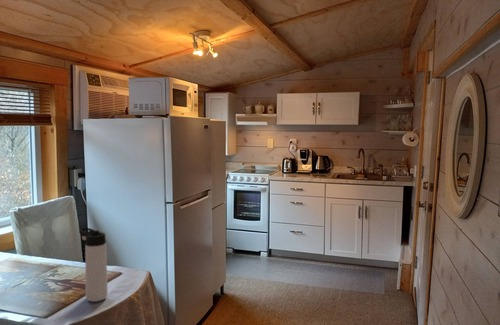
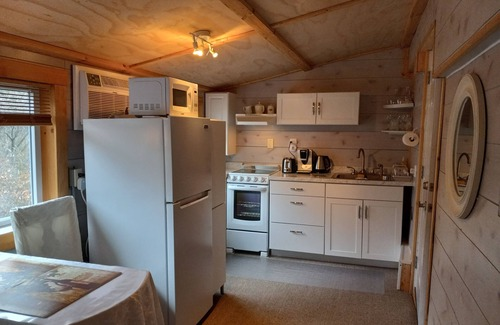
- thermos bottle (92, 263)
